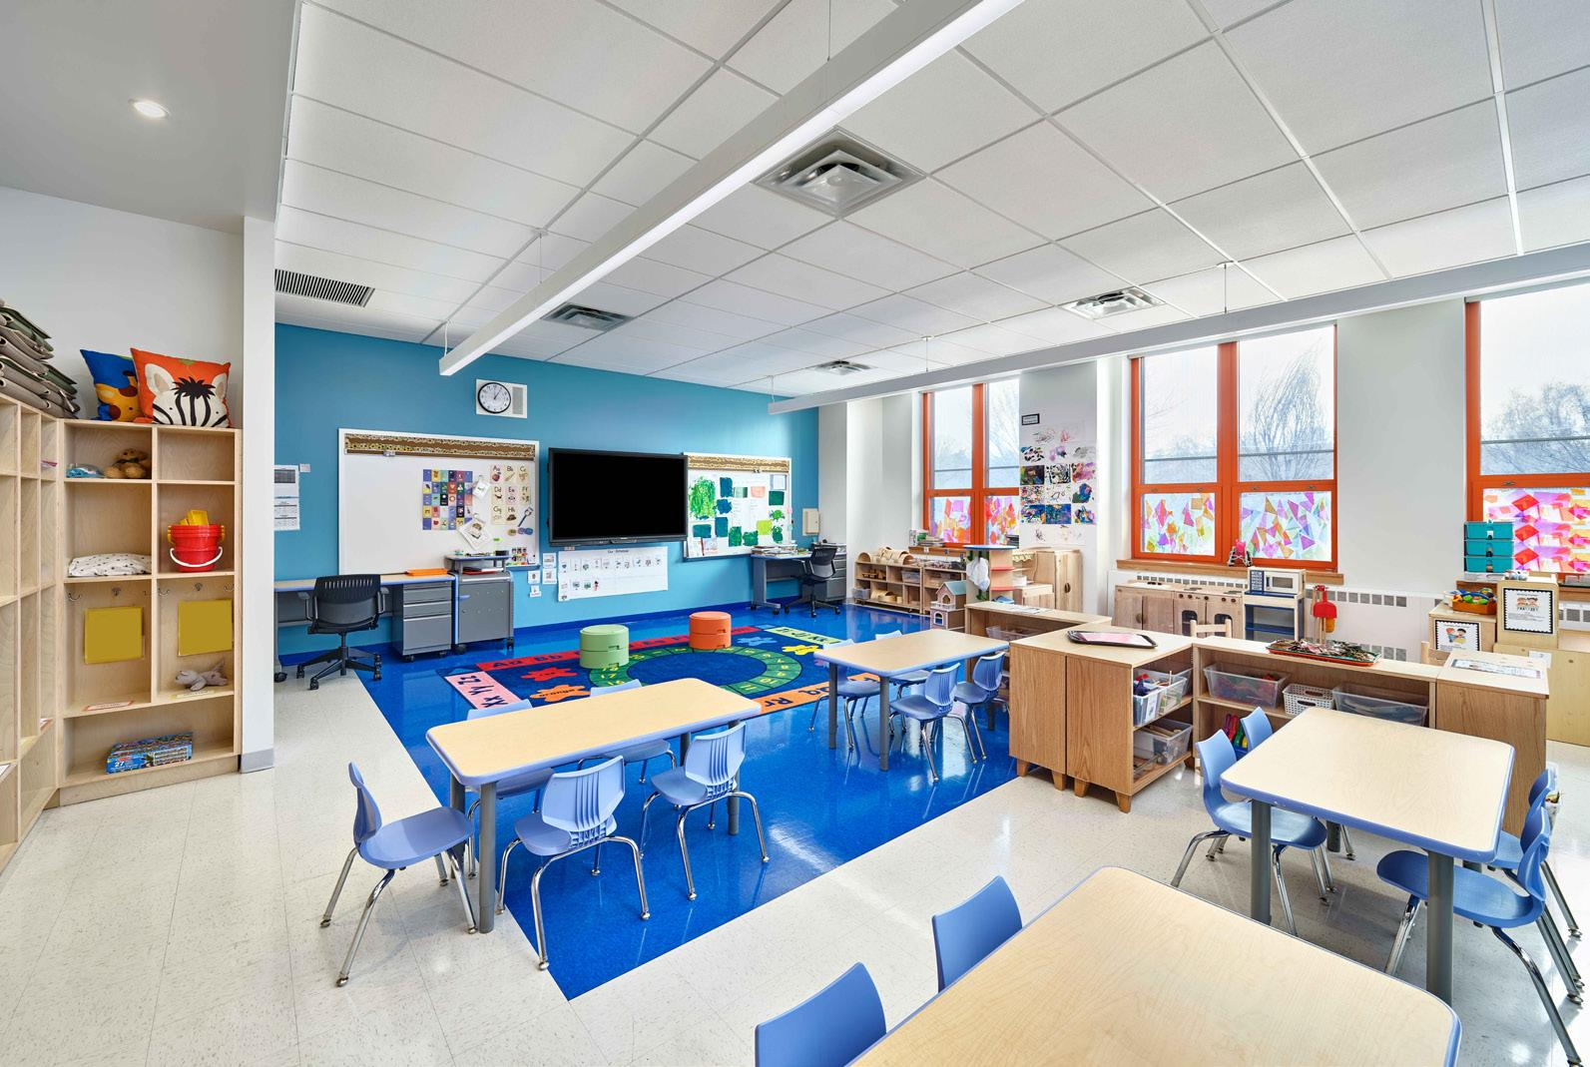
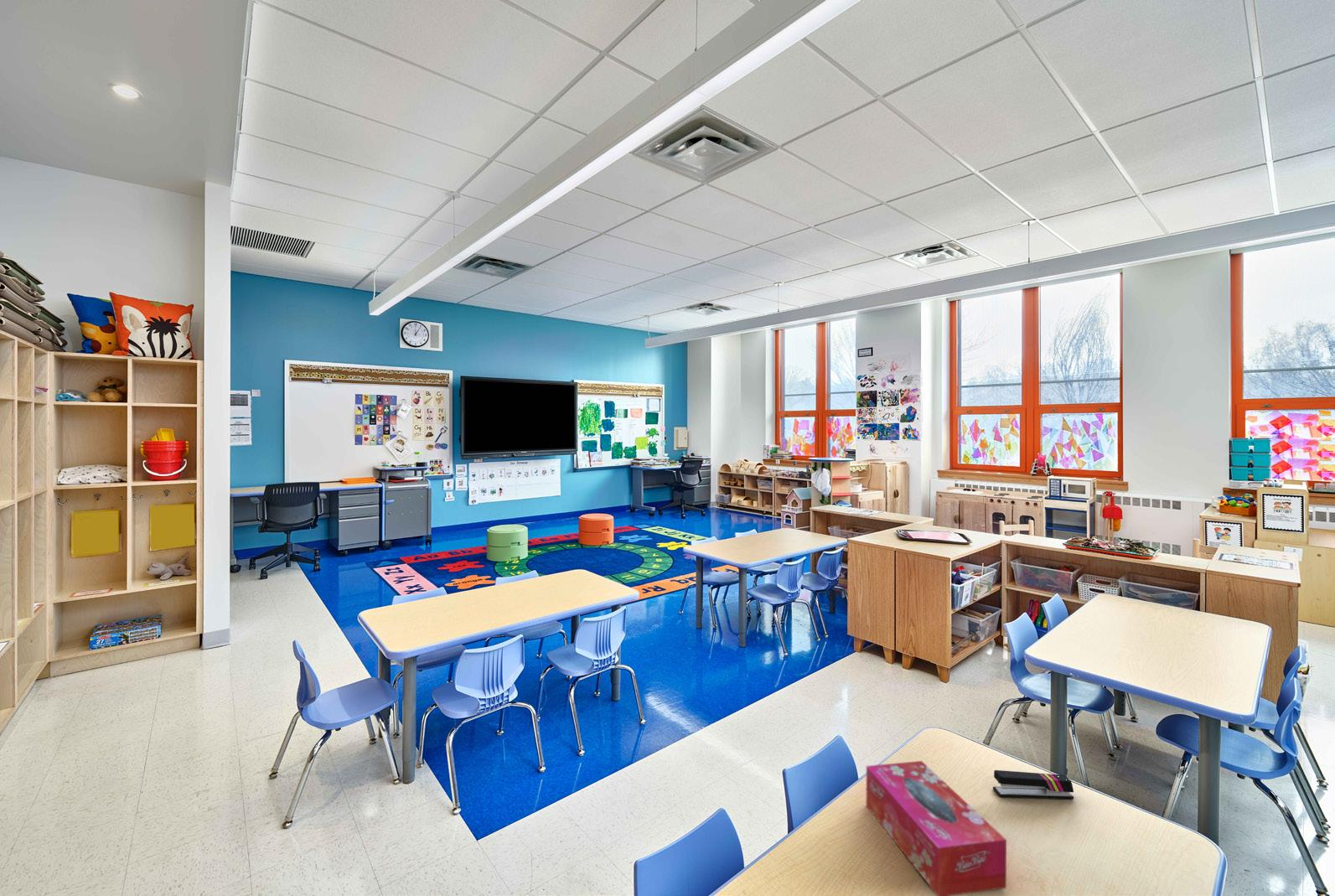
+ stapler (1032, 784)
+ tissue box (929, 821)
